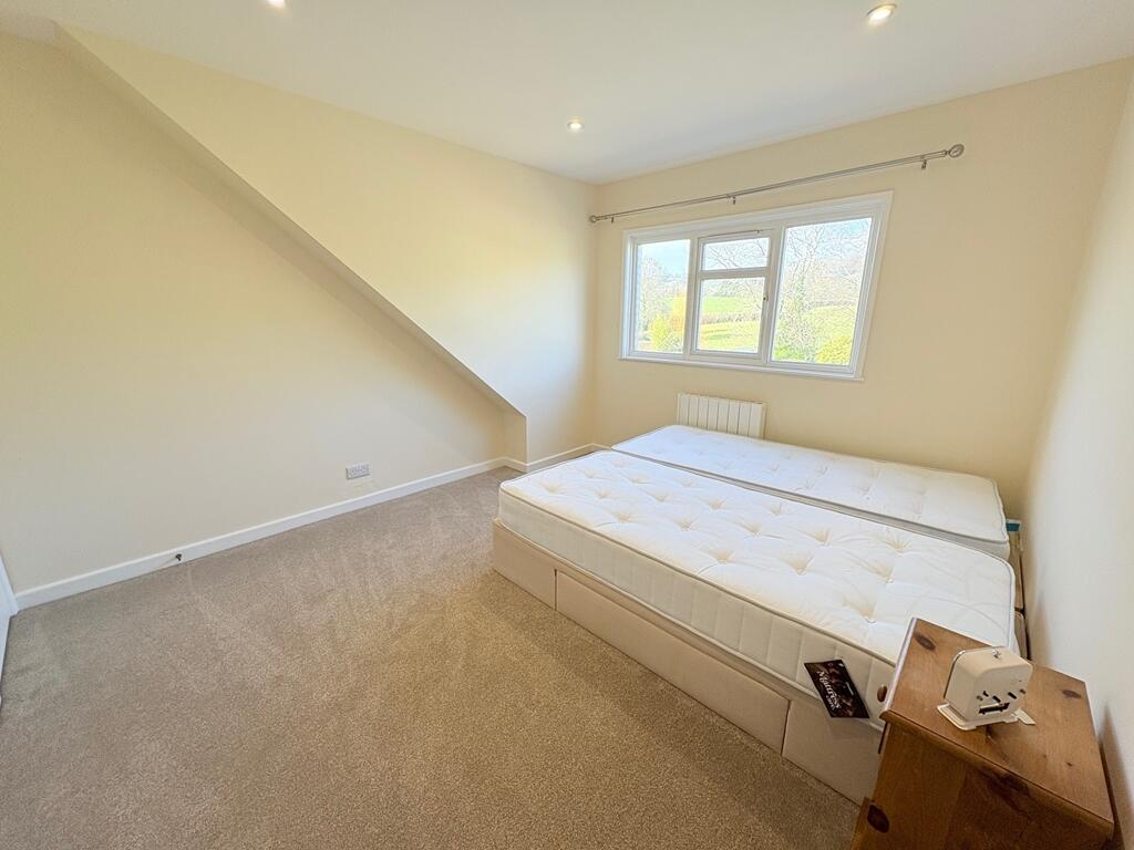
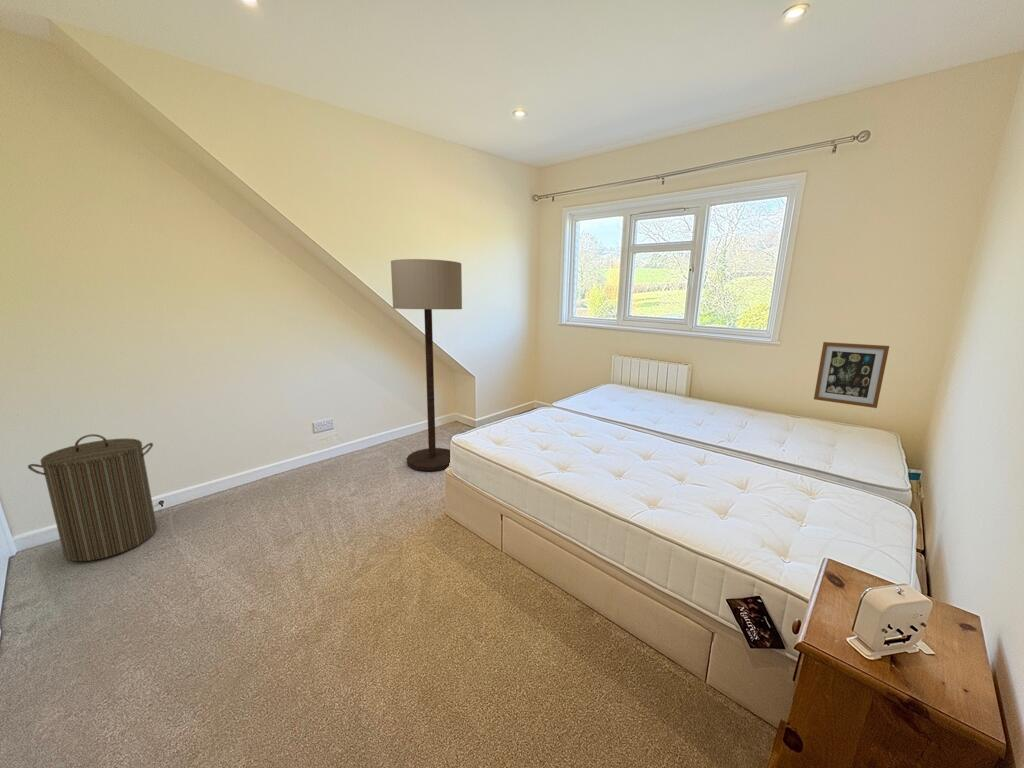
+ laundry hamper (102, 489)
+ wall art (849, 374)
+ floor lamp (429, 366)
